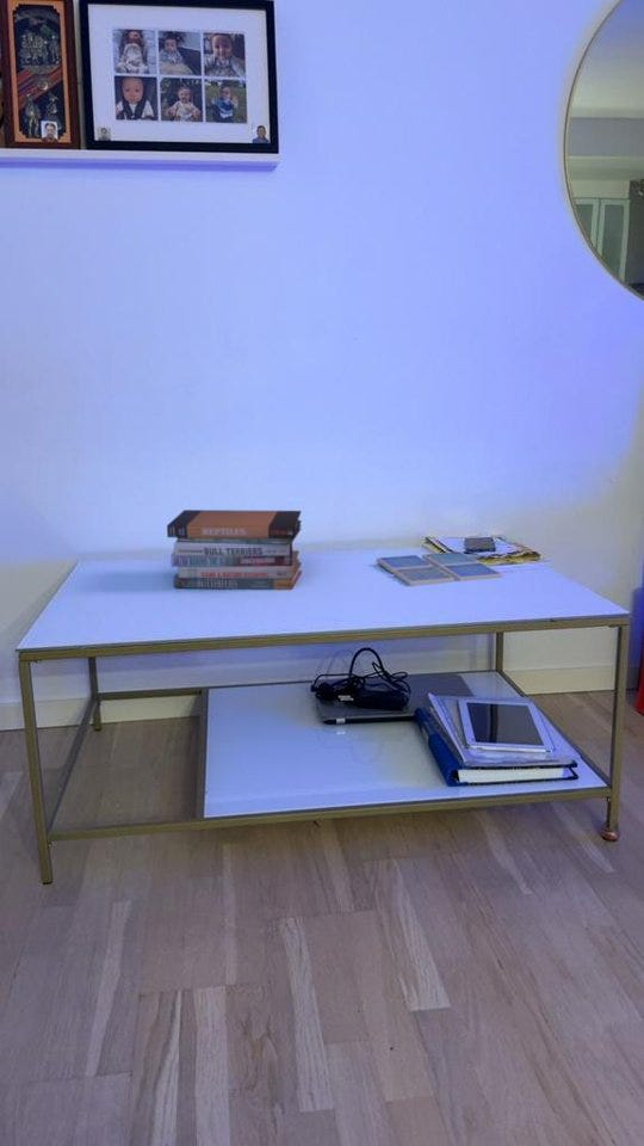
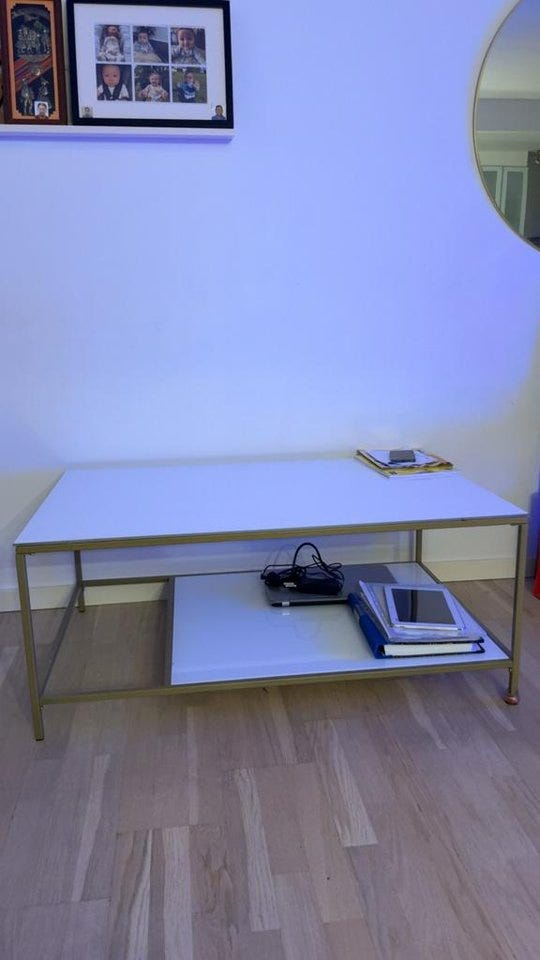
- book stack (236, 548)
- drink coaster (436, 568)
